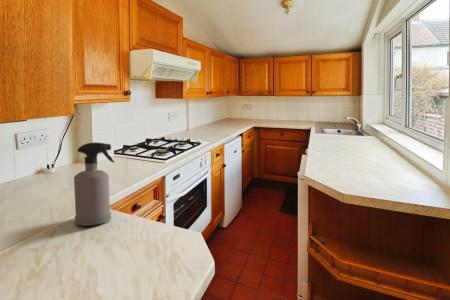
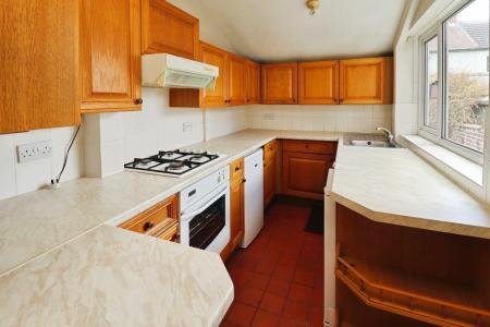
- spray bottle (94, 181)
